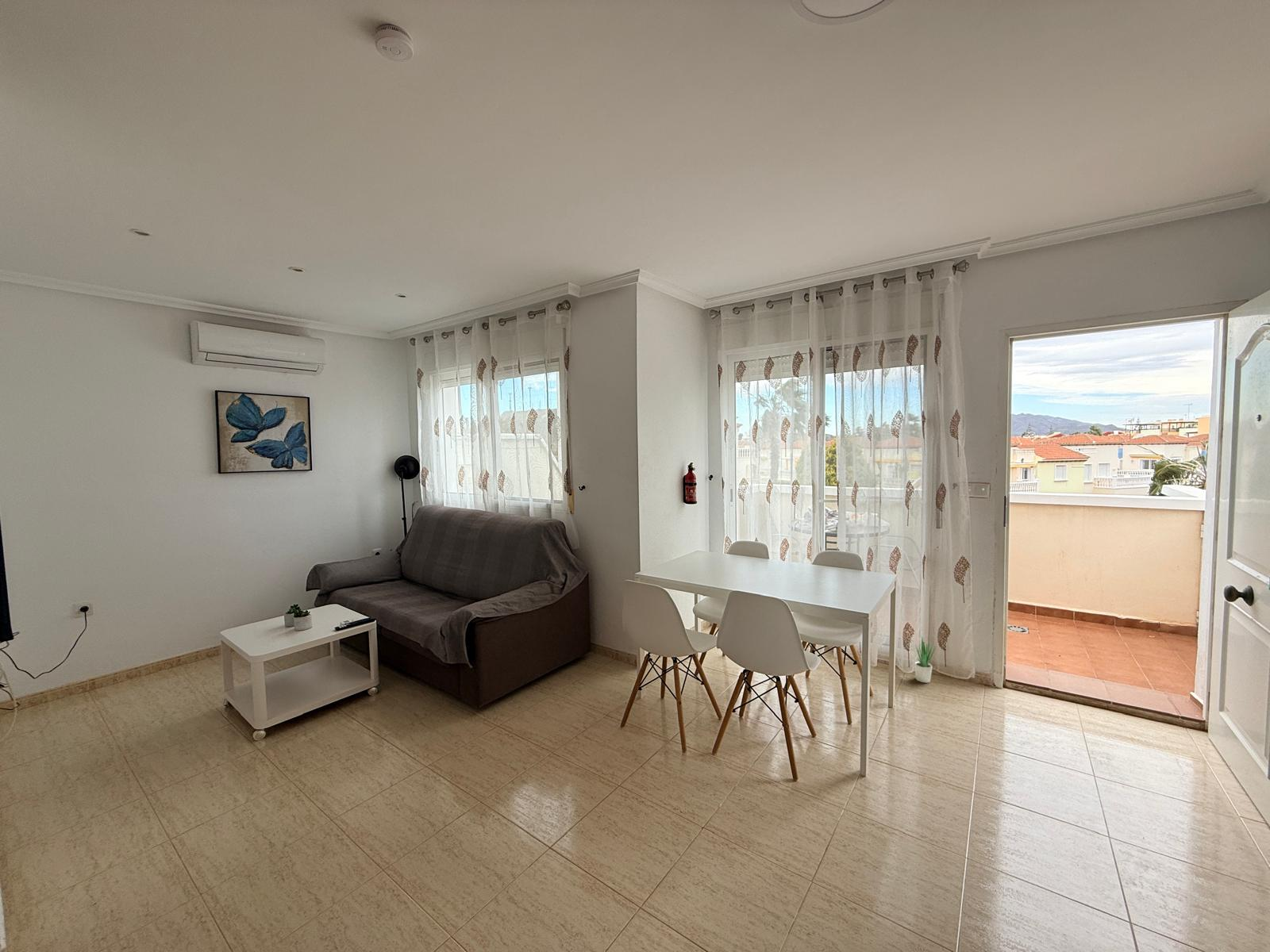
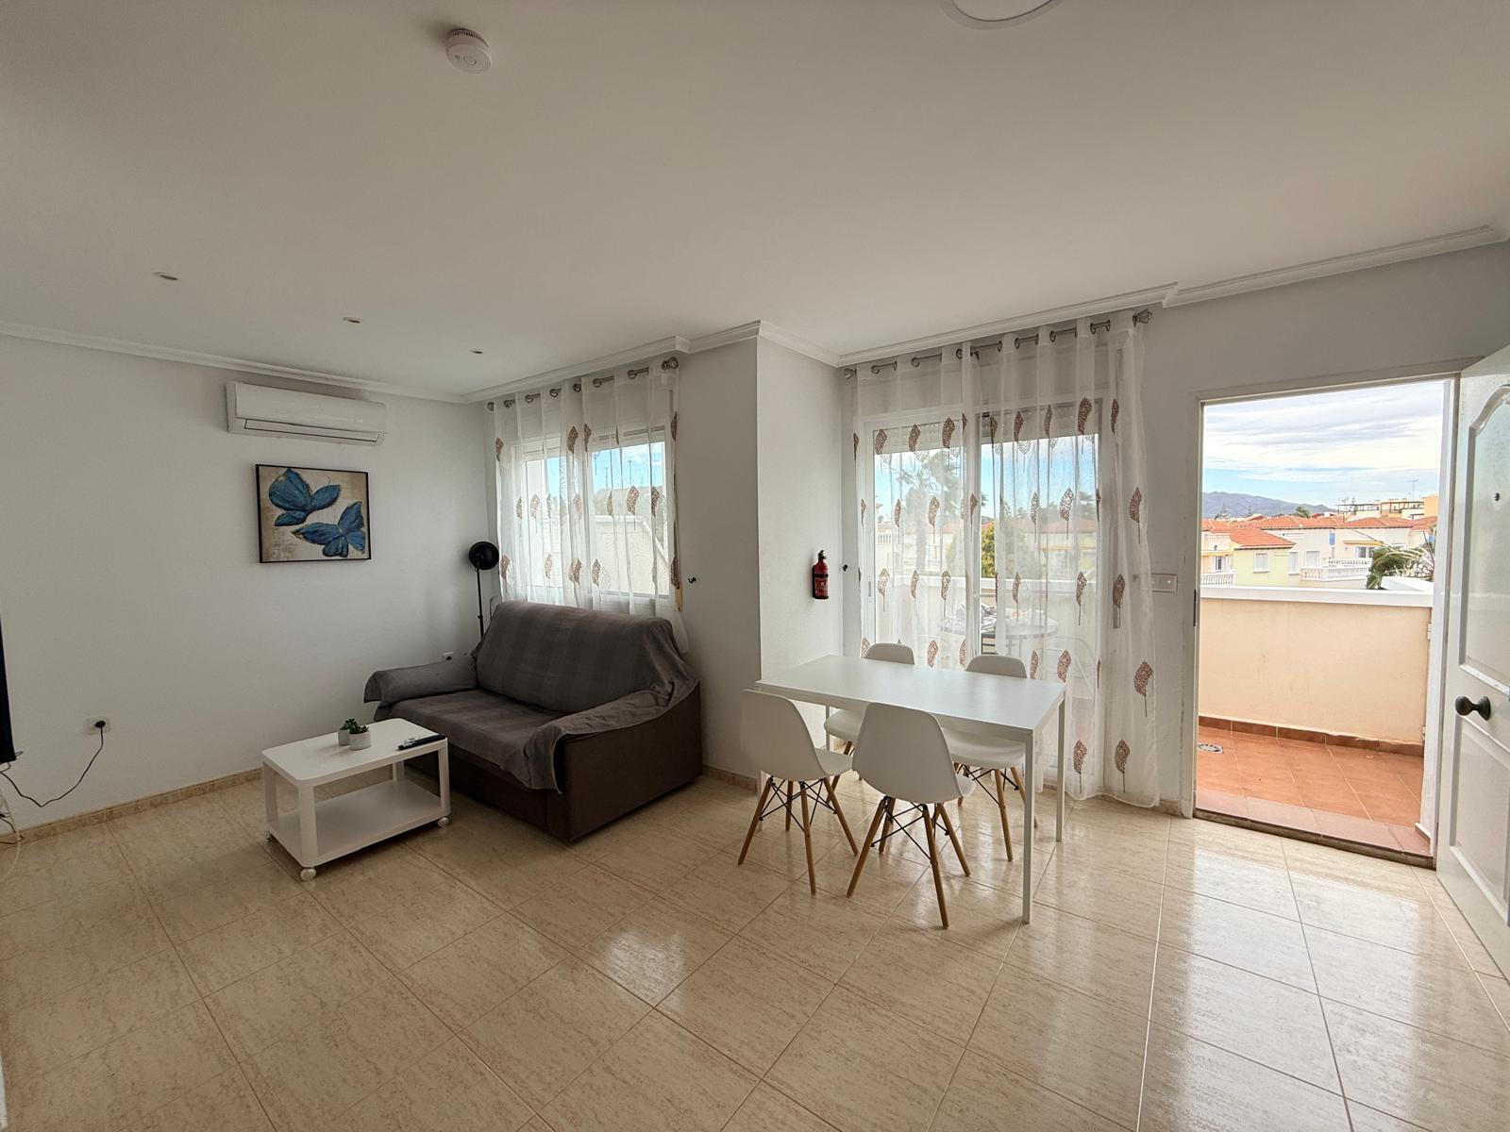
- potted plant (925, 658)
